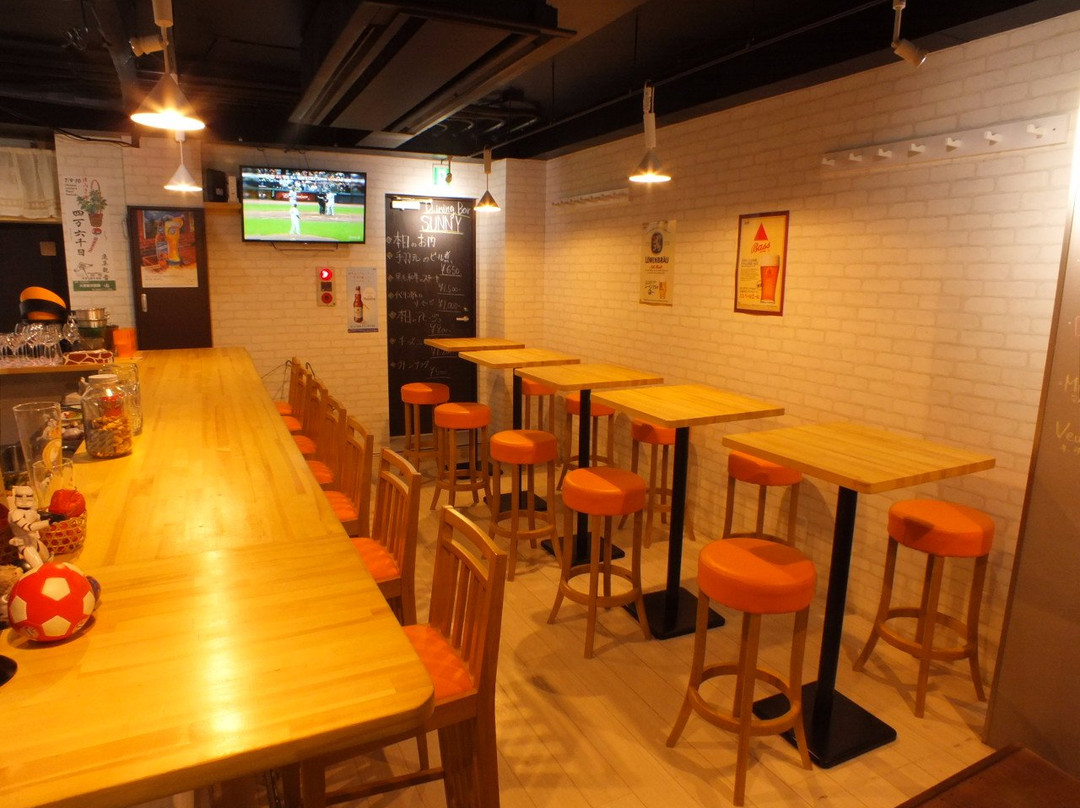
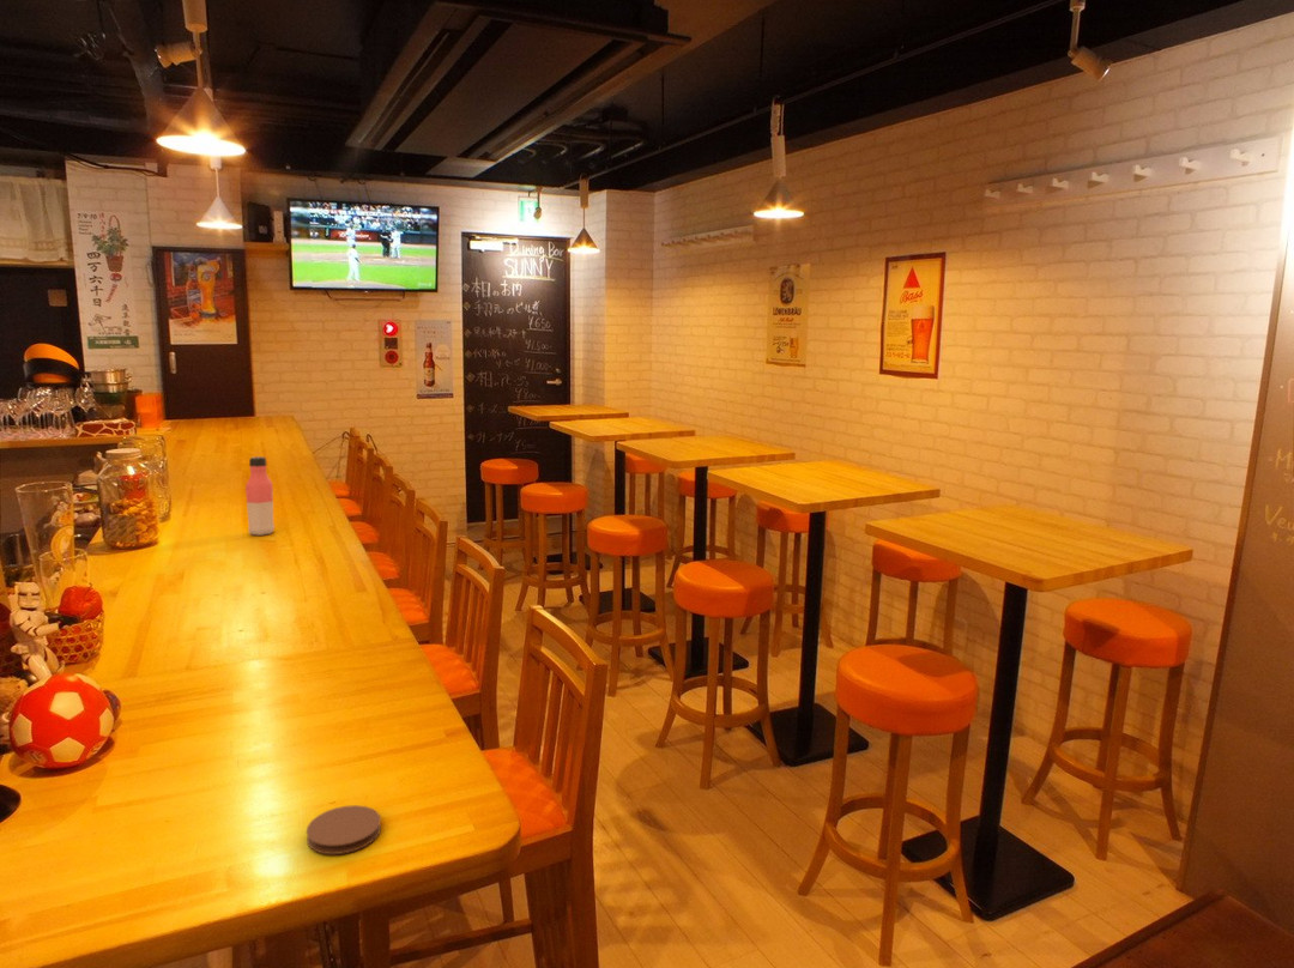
+ water bottle (259, 495)
+ coaster (344, 828)
